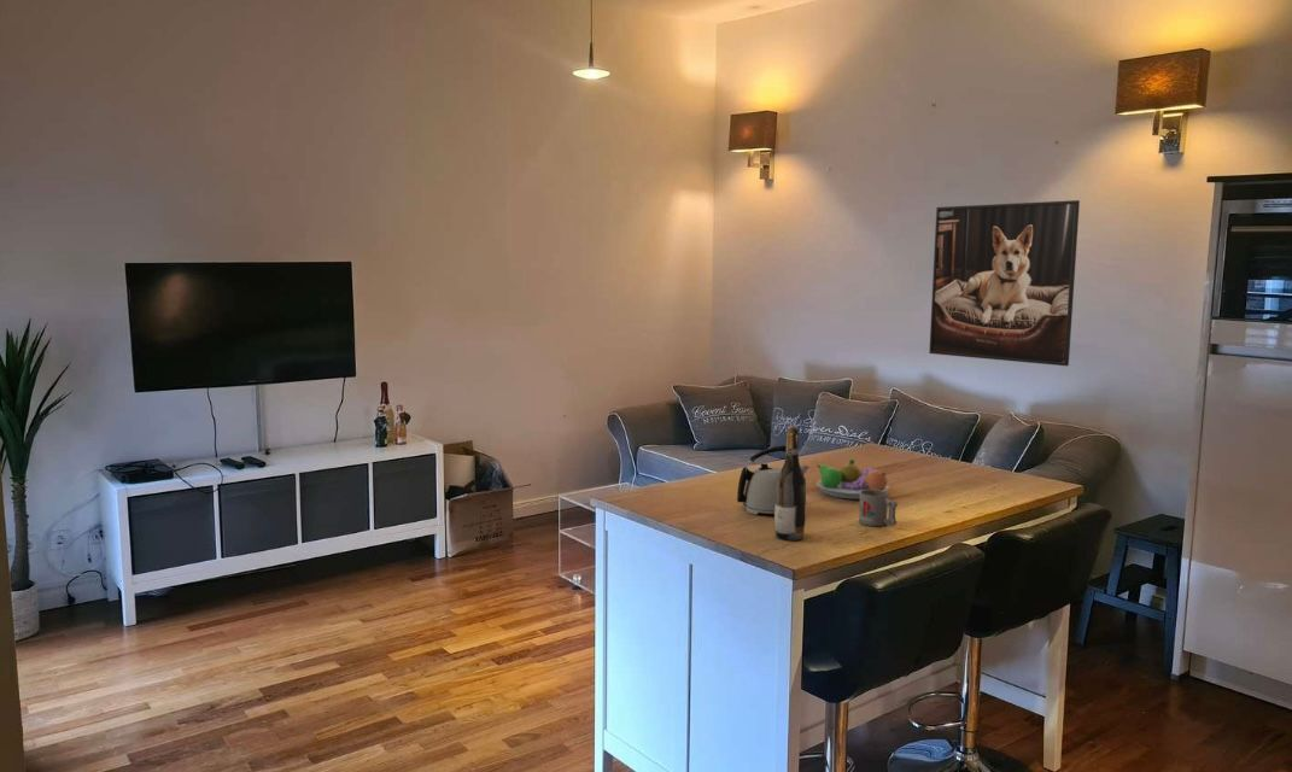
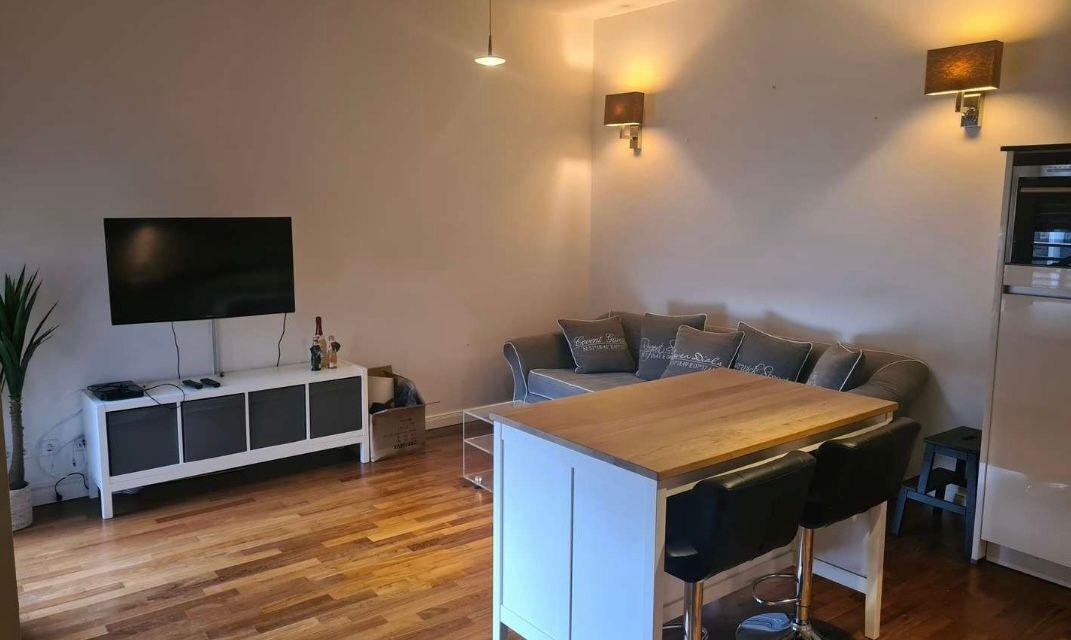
- fruit bowl (849, 476)
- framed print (999, 282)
- kettle (773, 476)
- wine bottle (790, 481)
- mug (879, 509)
